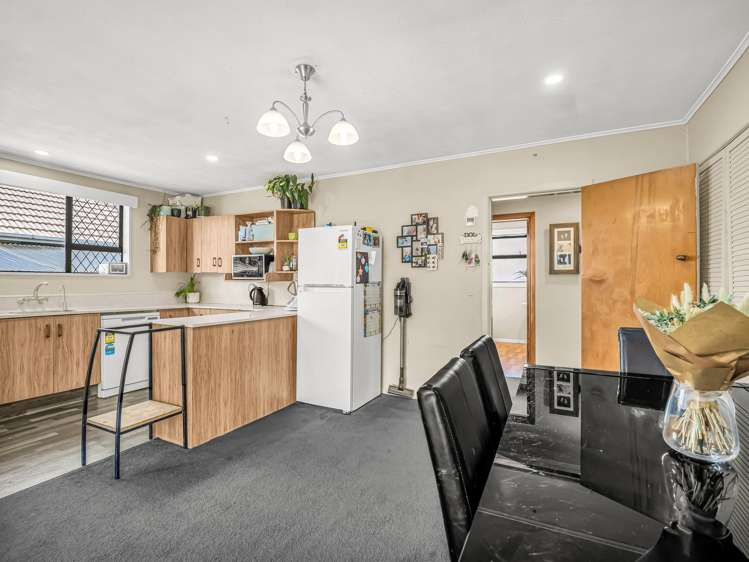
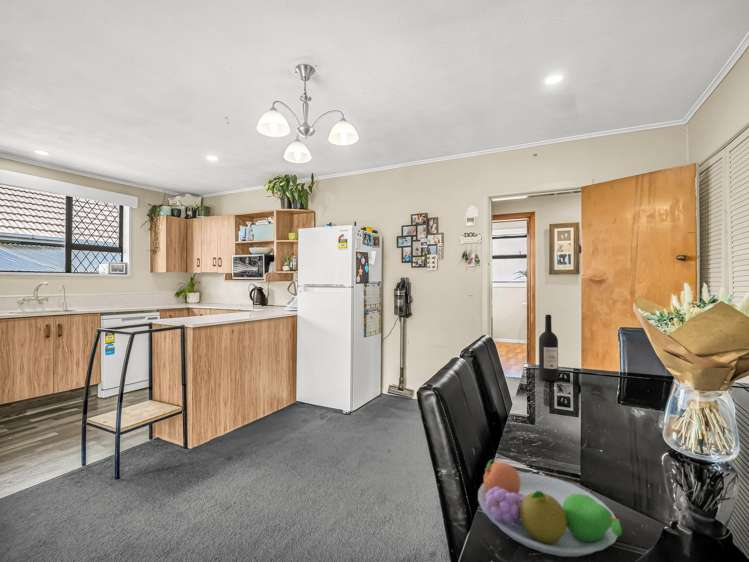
+ wine bottle (548, 347)
+ fruit bowl (546, 496)
